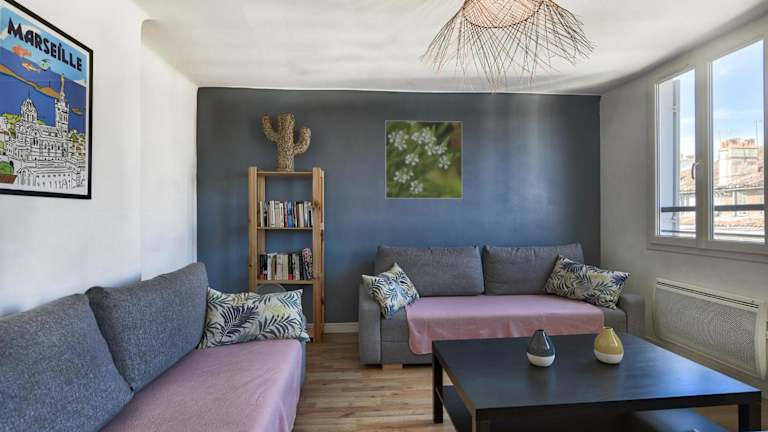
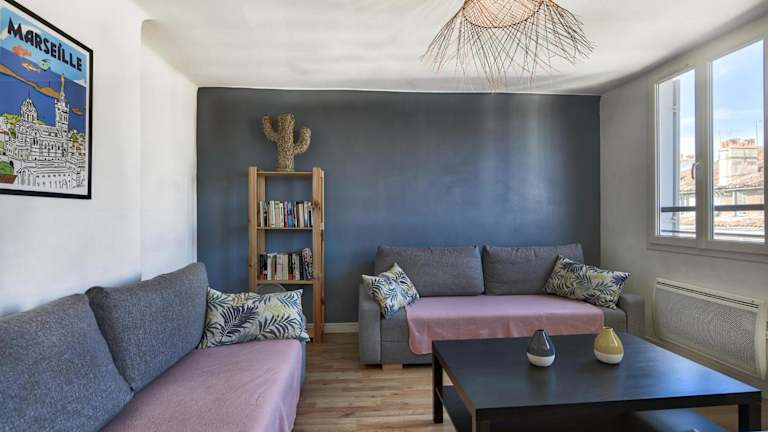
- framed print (423, 159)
